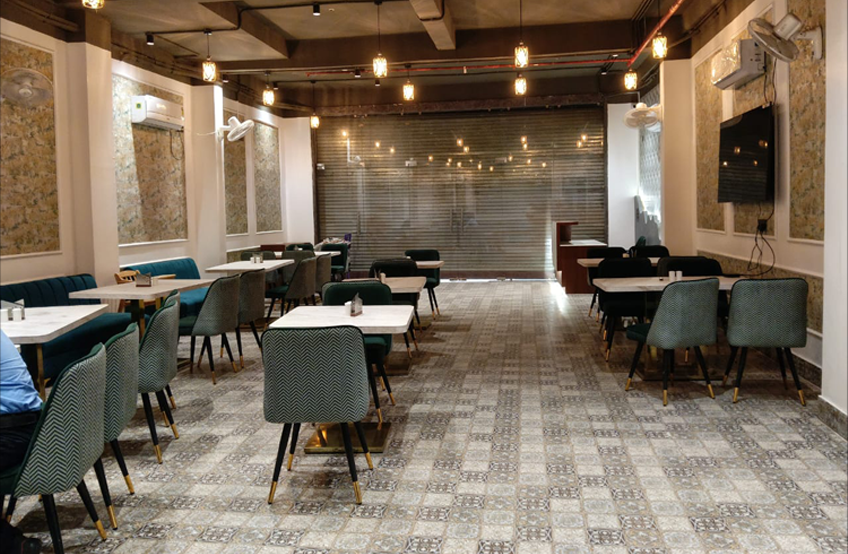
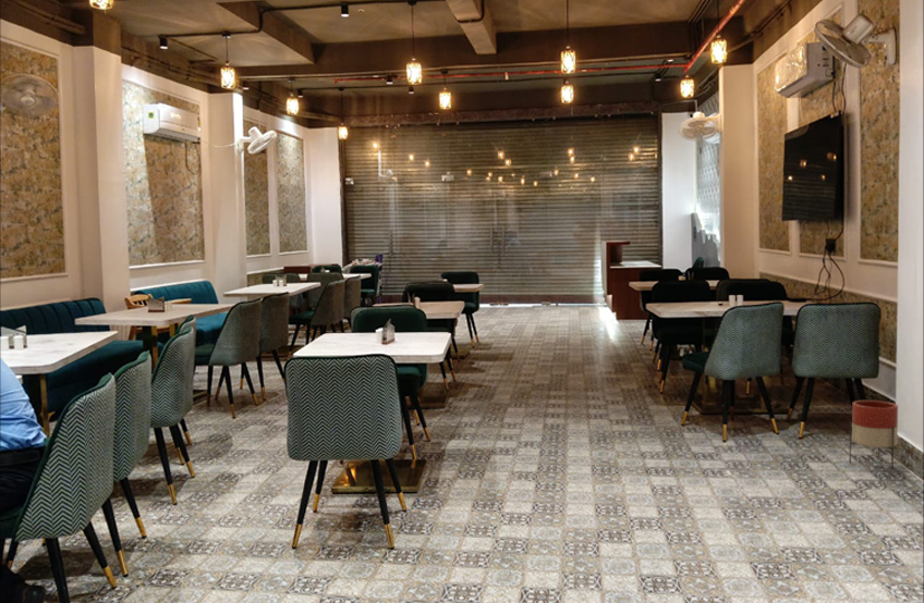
+ planter (873, 433)
